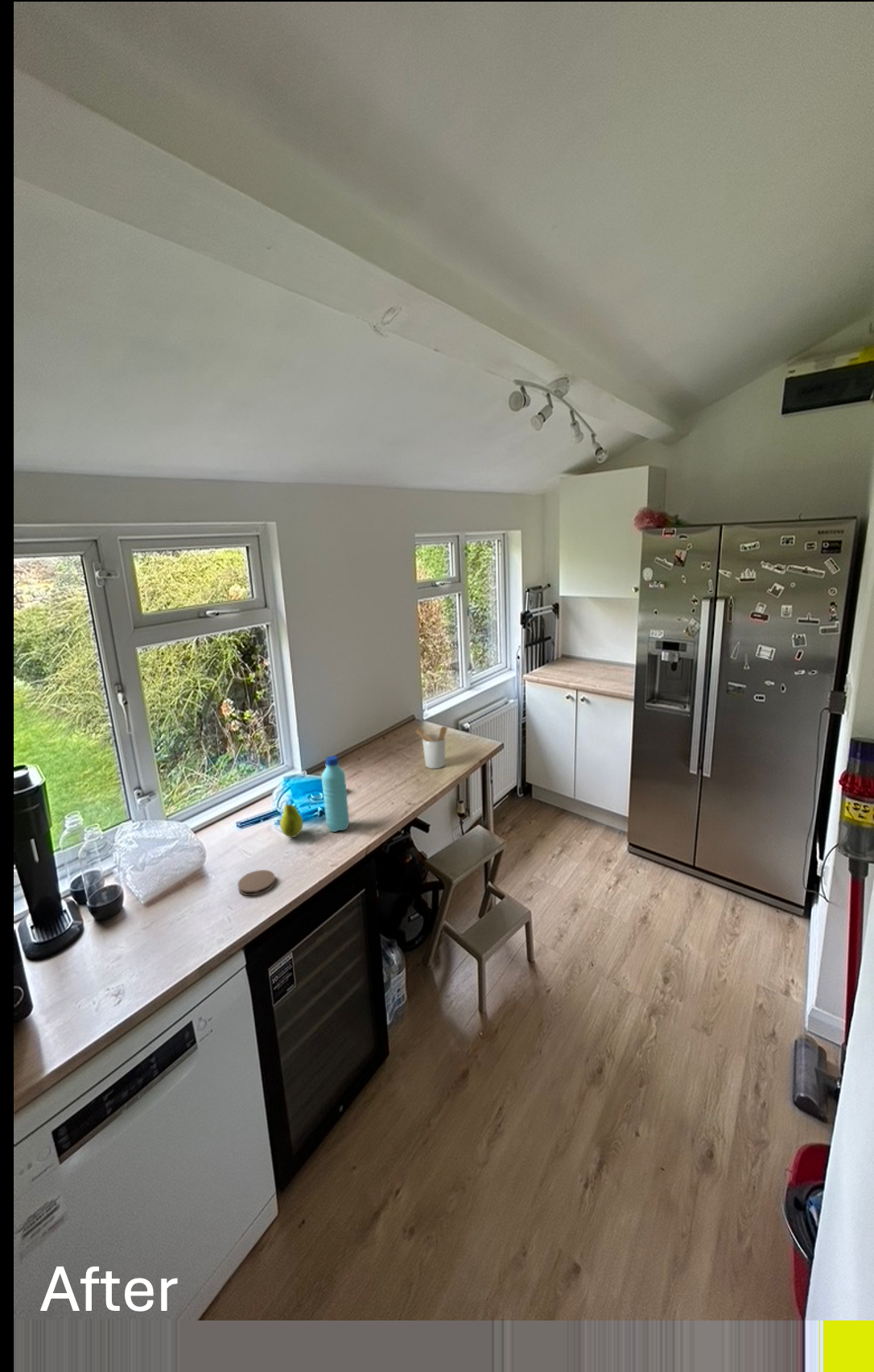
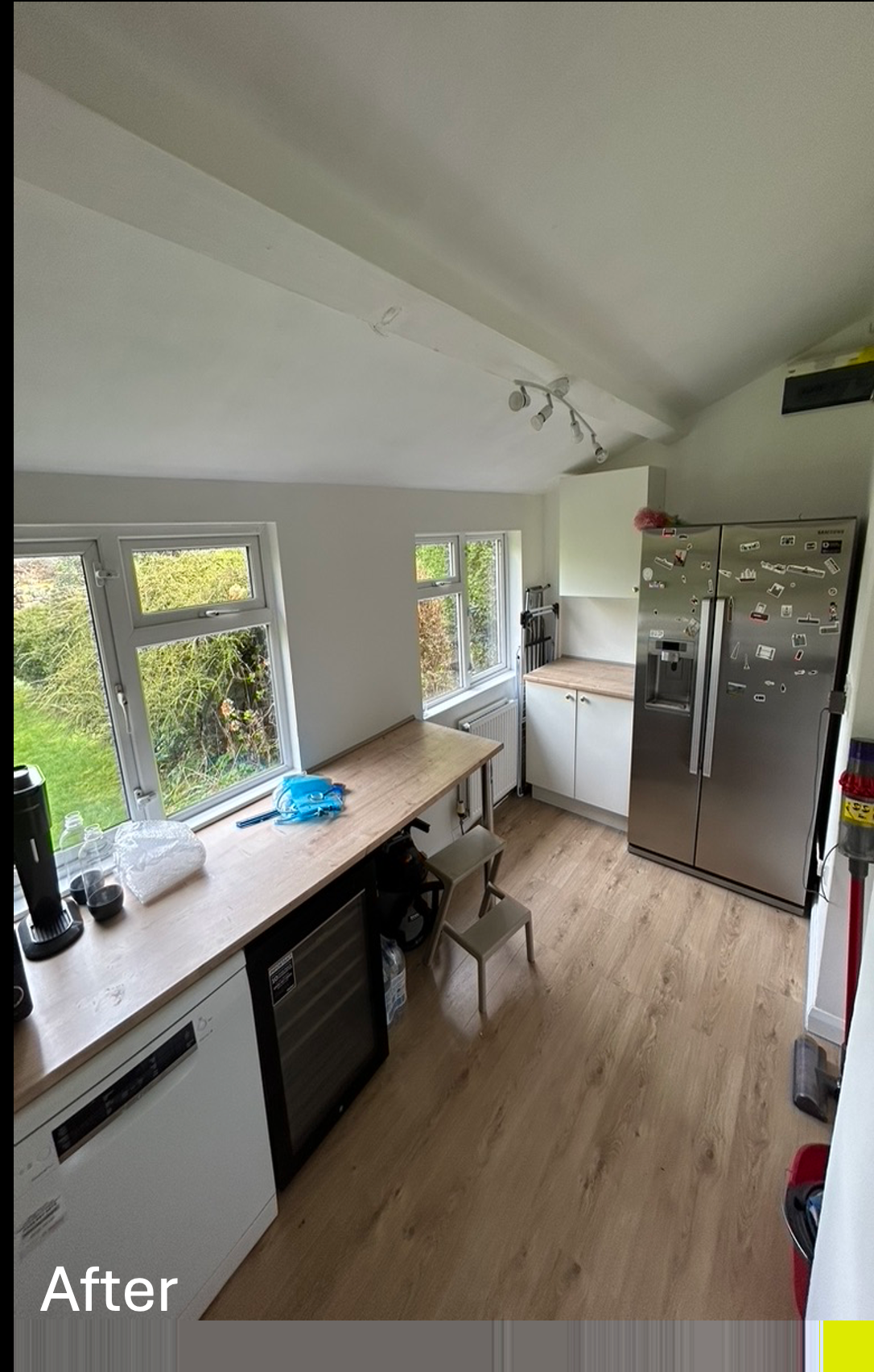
- coaster (257, 882)
- utensil holder (431, 746)
- fruit (291, 819)
- water bottle (335, 793)
